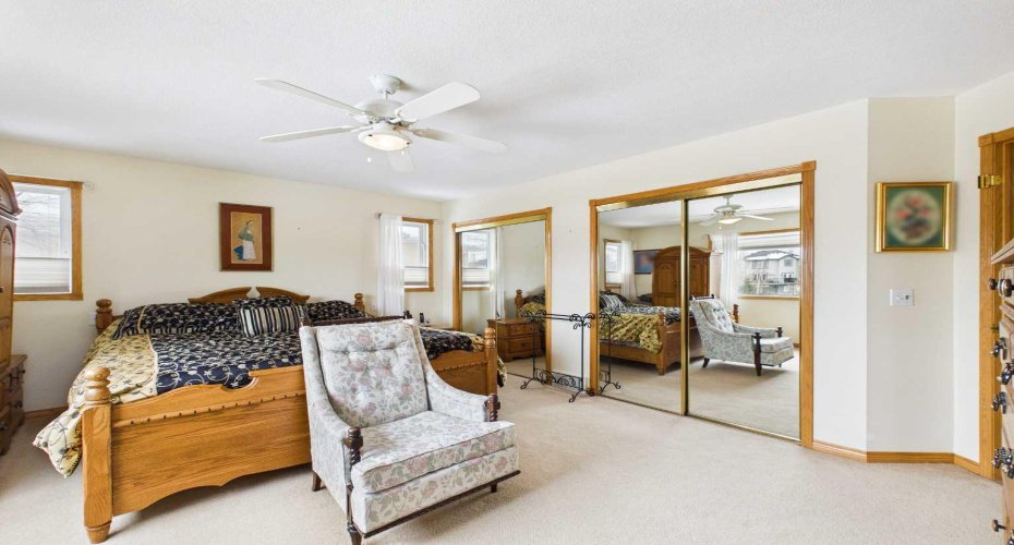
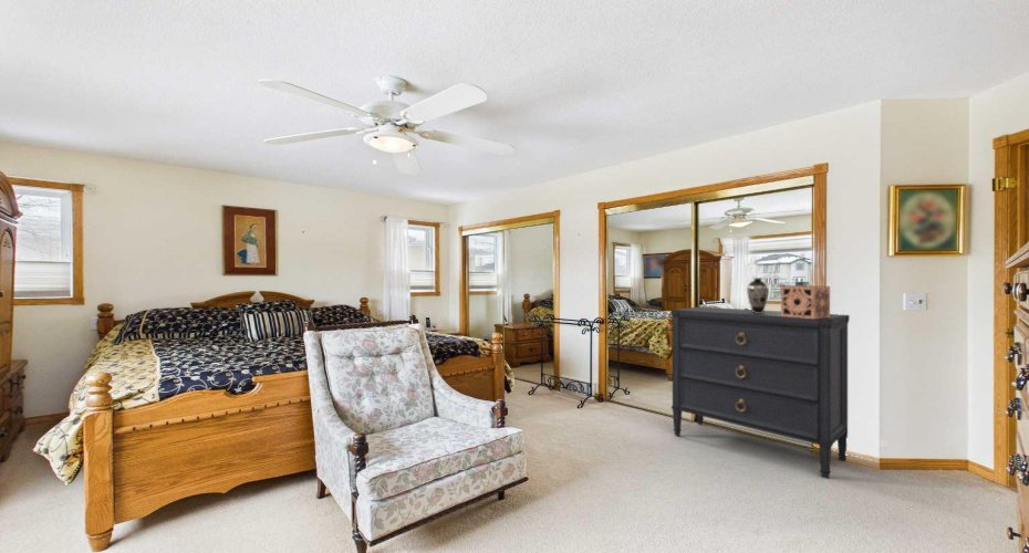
+ decorative vase (757, 294)
+ decorative box (804, 301)
+ dresser (752, 379)
